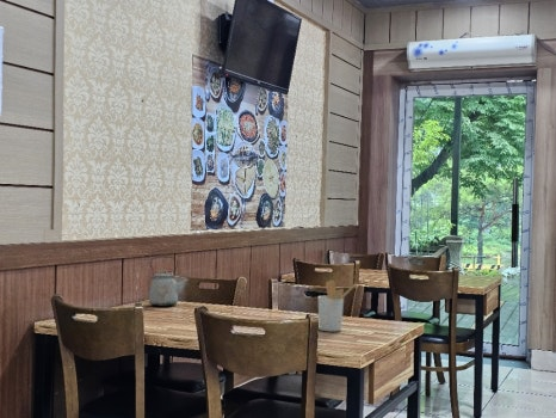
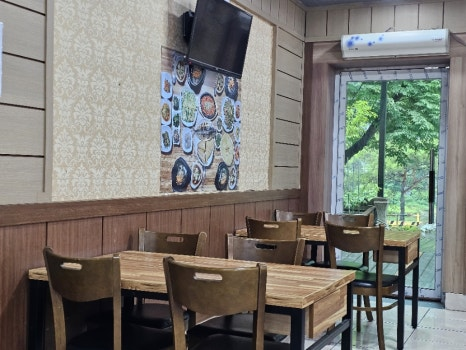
- utensil holder (336, 305)
- kettle (168, 281)
